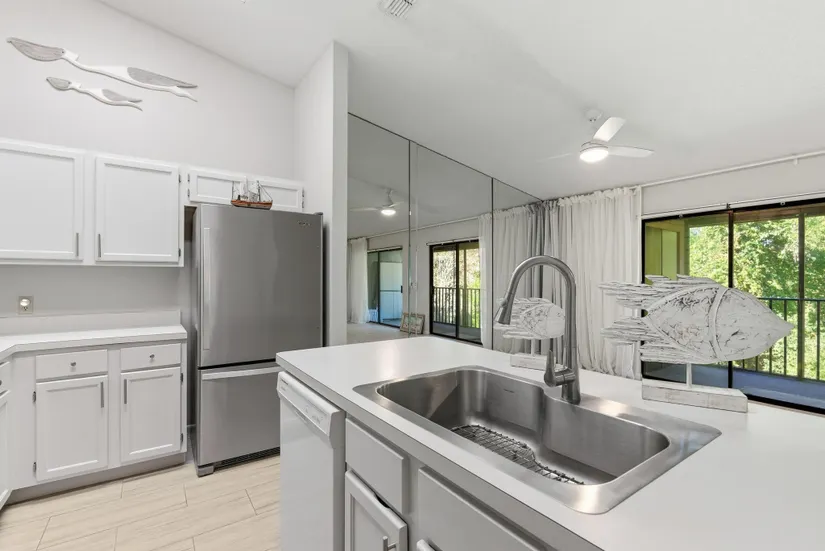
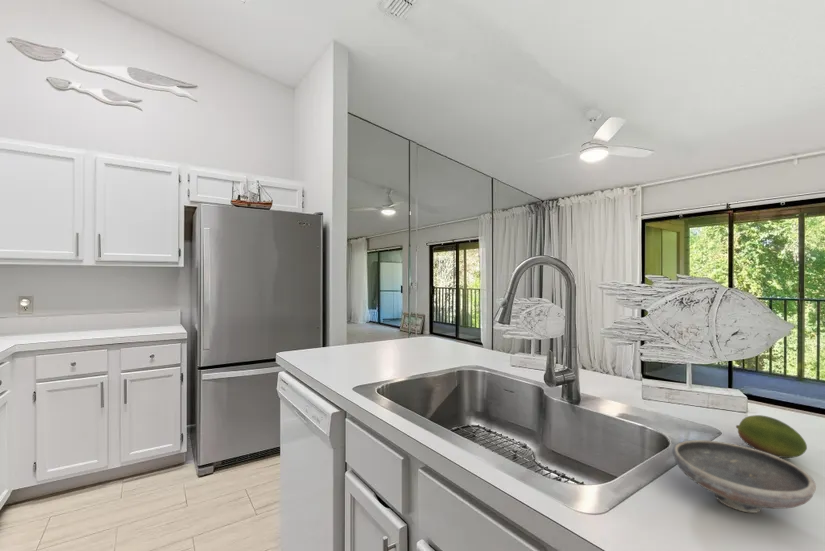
+ ceramic bowl (737, 481)
+ fruit (769, 435)
